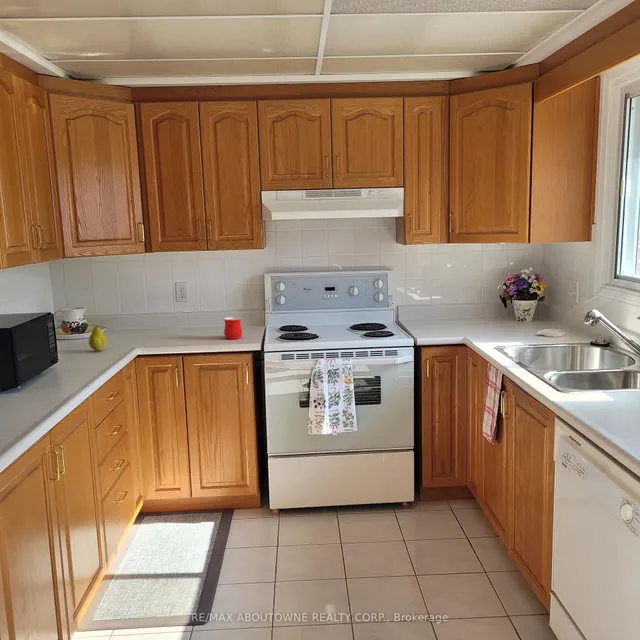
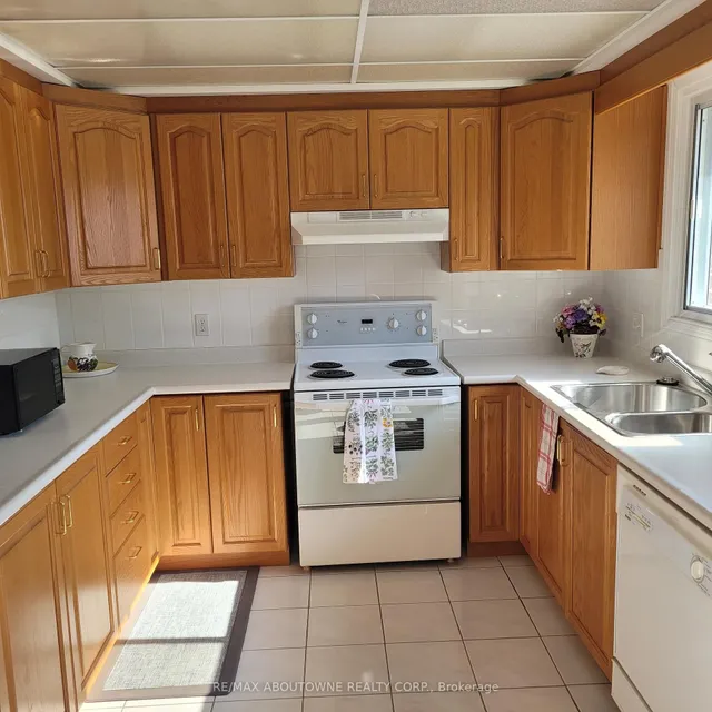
- mug (232, 328)
- fruit (97, 338)
